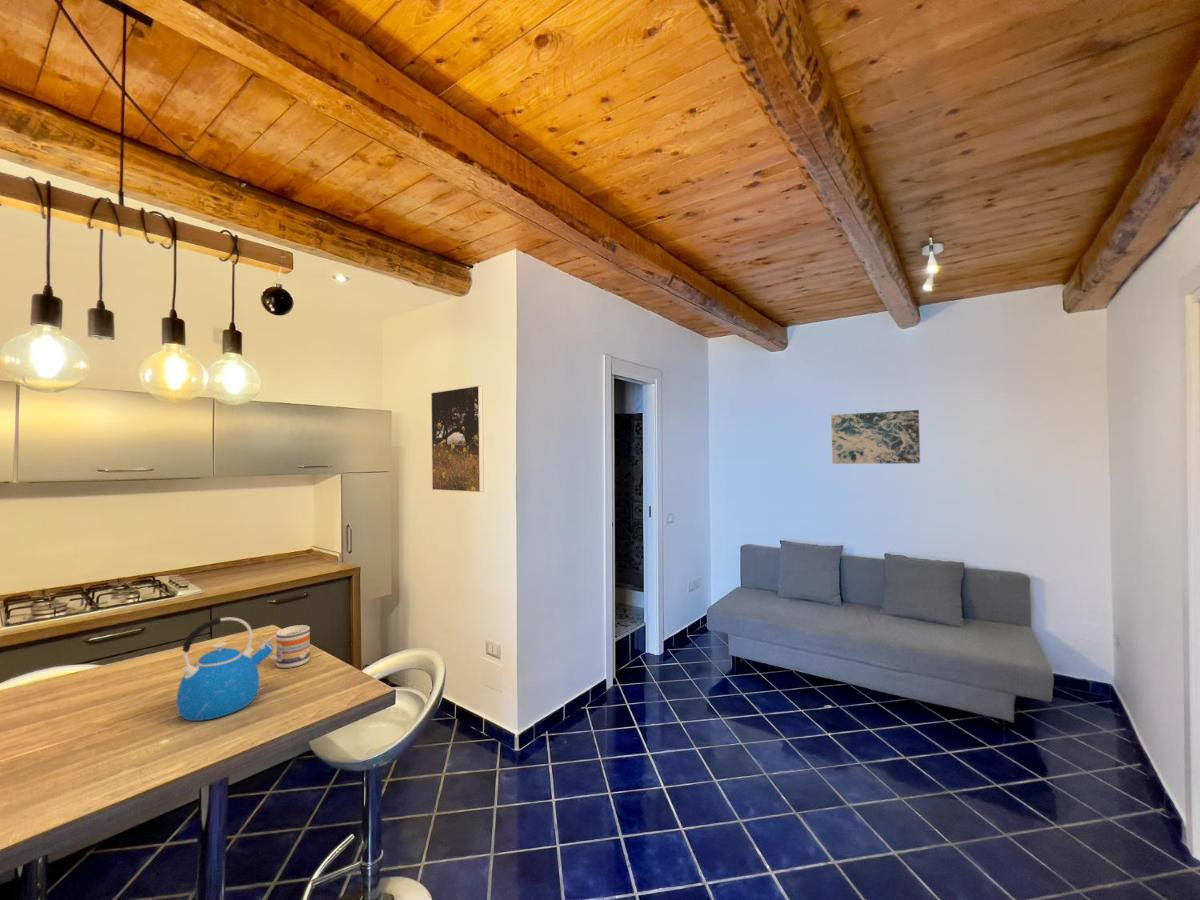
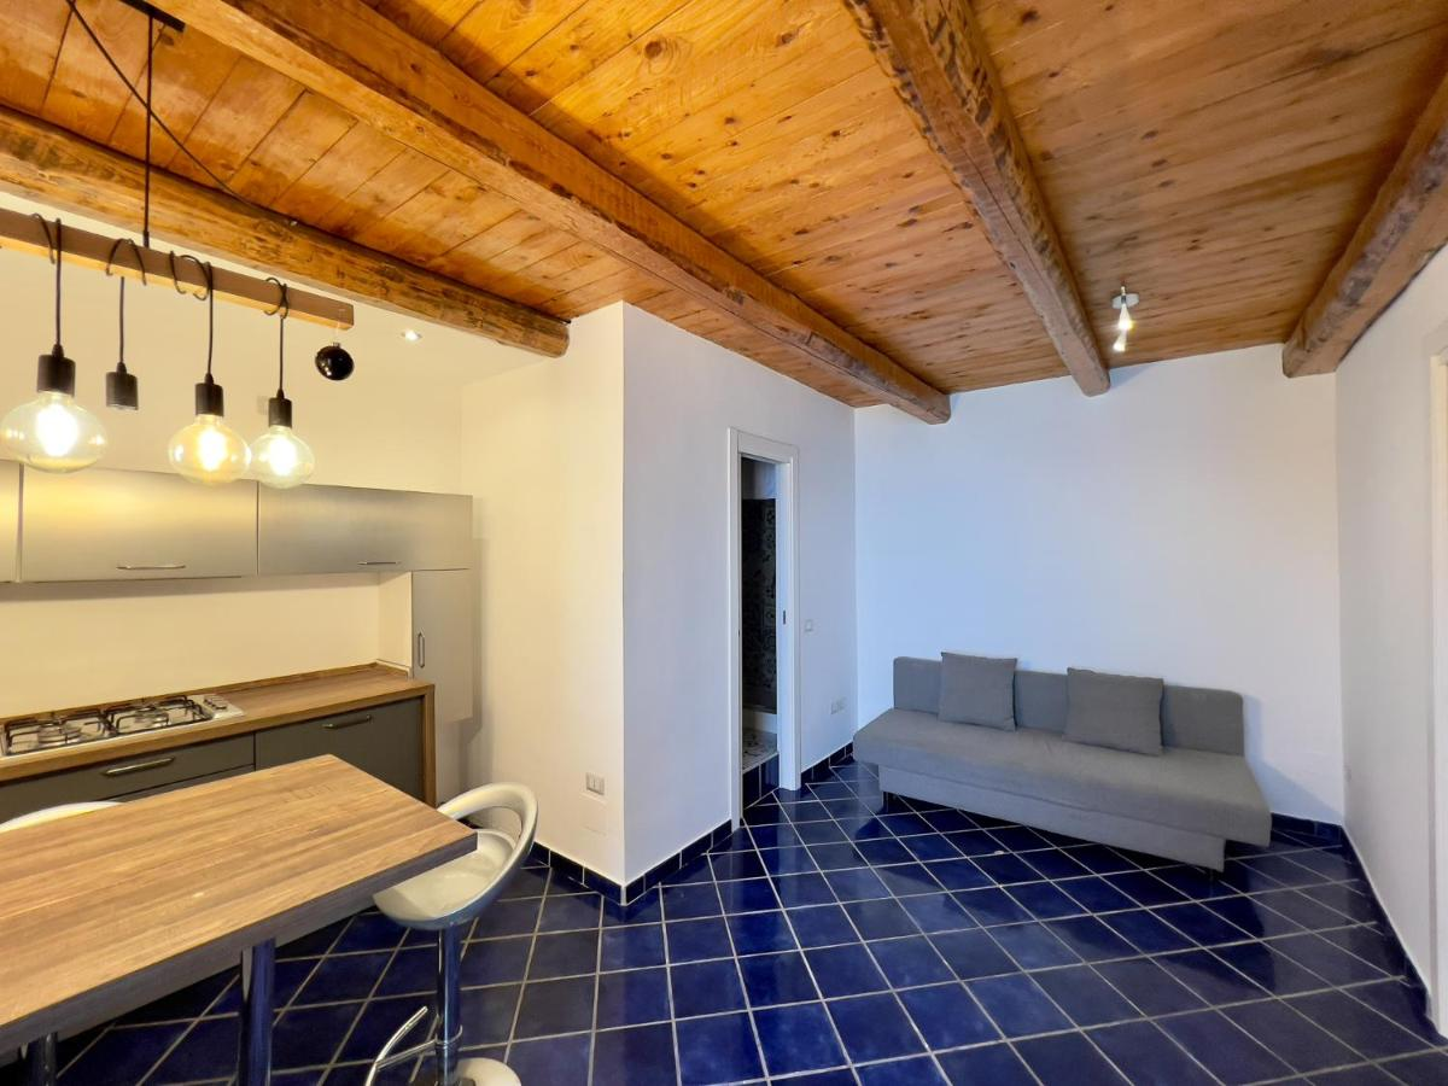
- kettle (229, 658)
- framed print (456, 440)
- wall art (873, 438)
- mug (290, 645)
